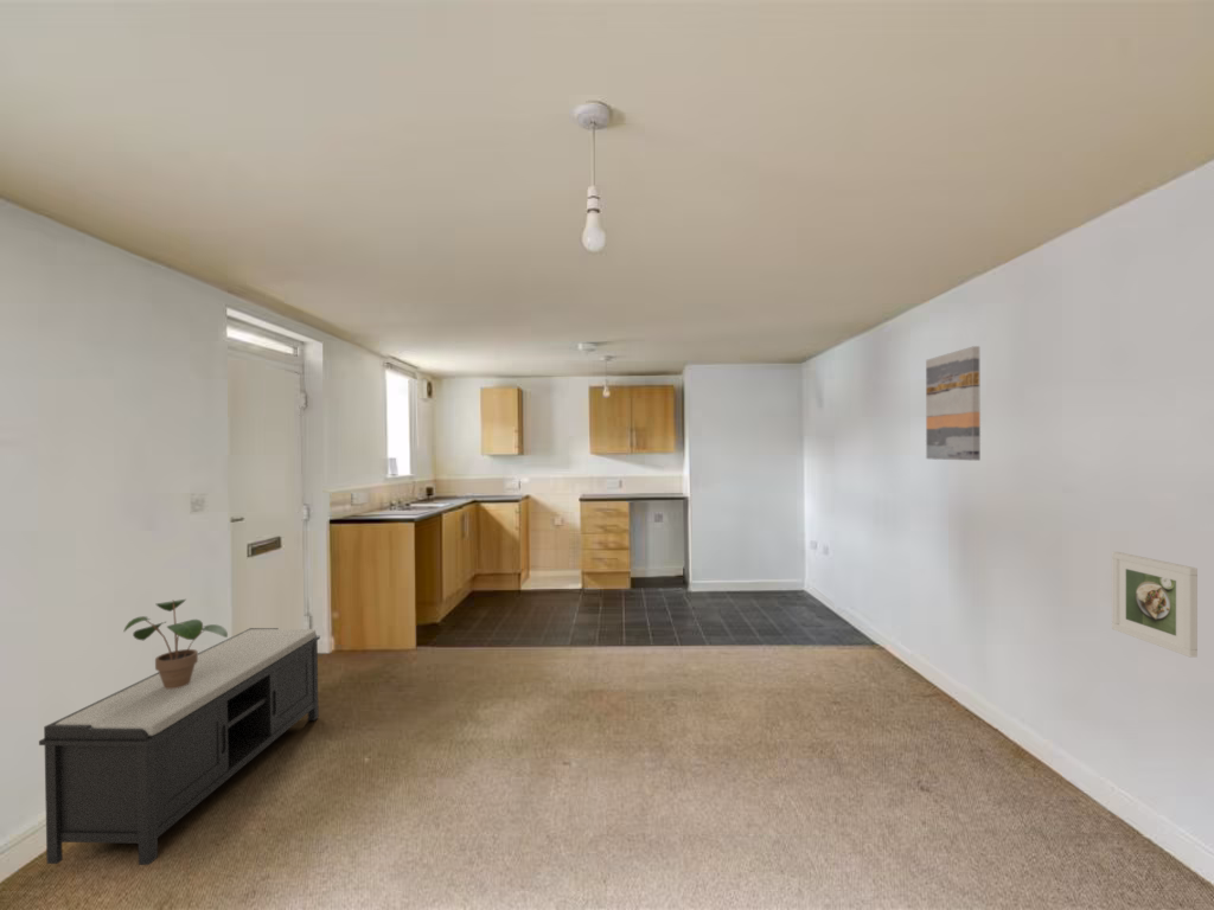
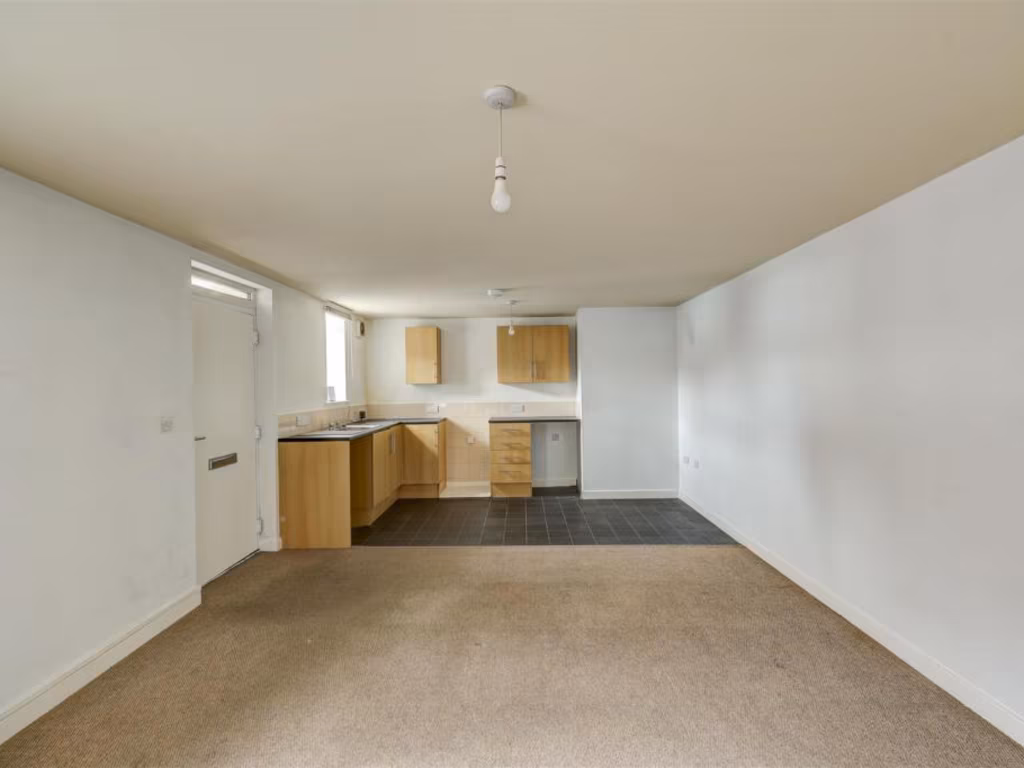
- potted plant (177, 643)
- wall art (951, 406)
- bench (210, 720)
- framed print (1151, 601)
